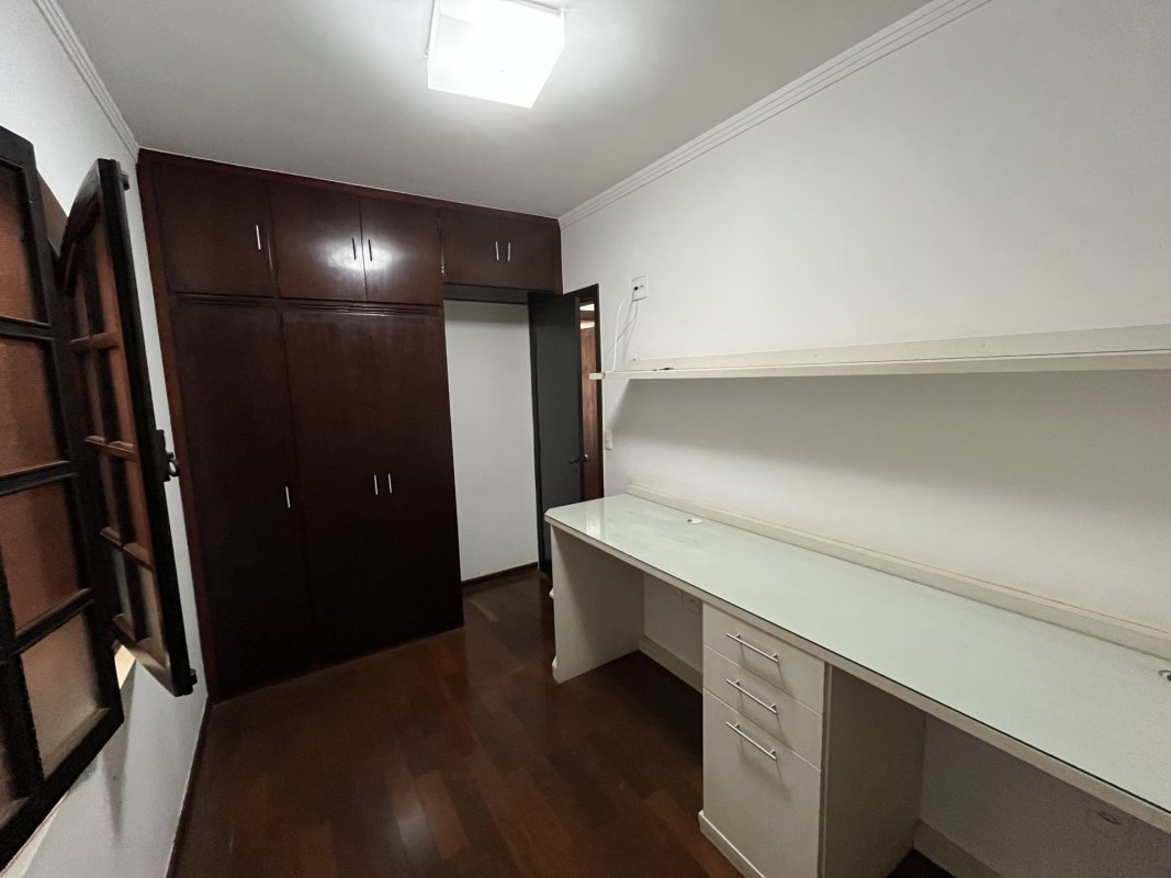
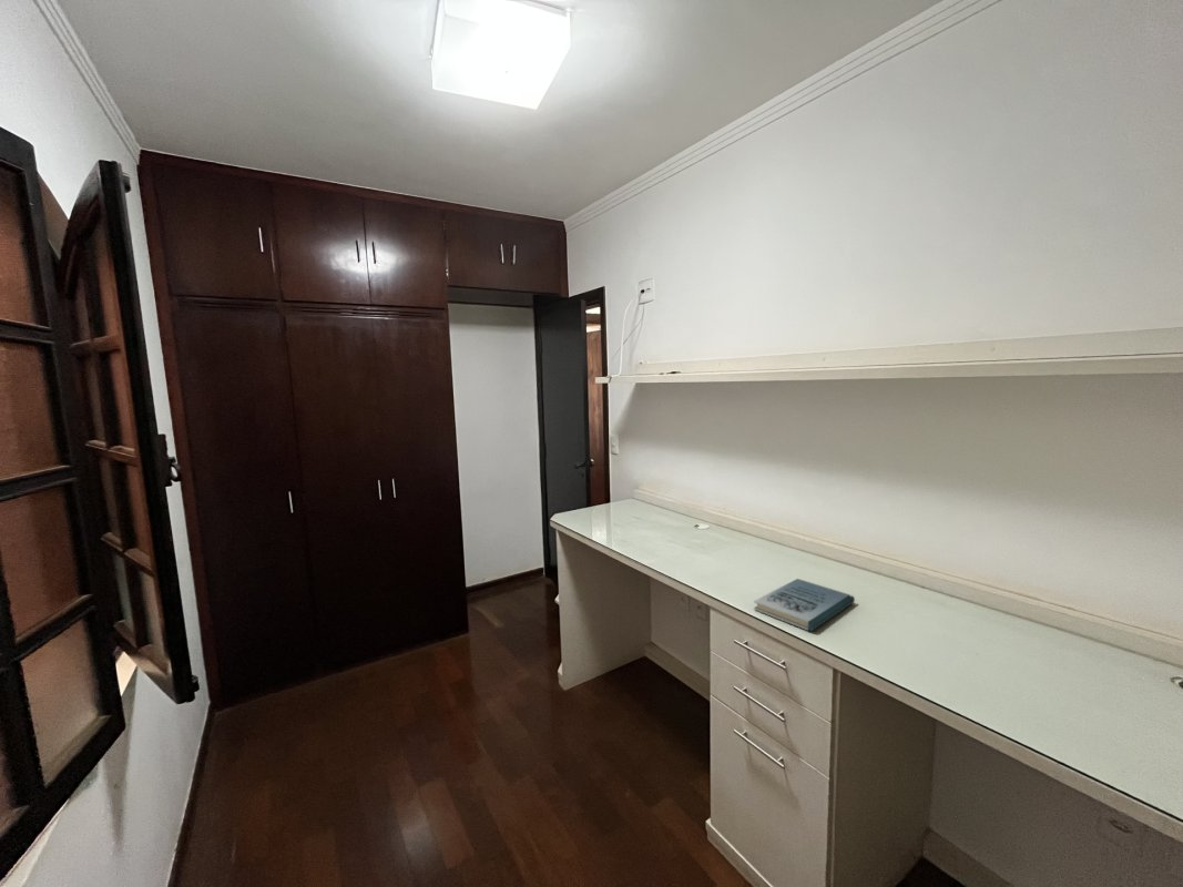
+ book (804, 602)
